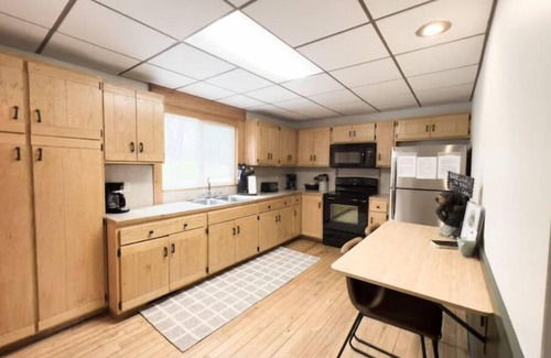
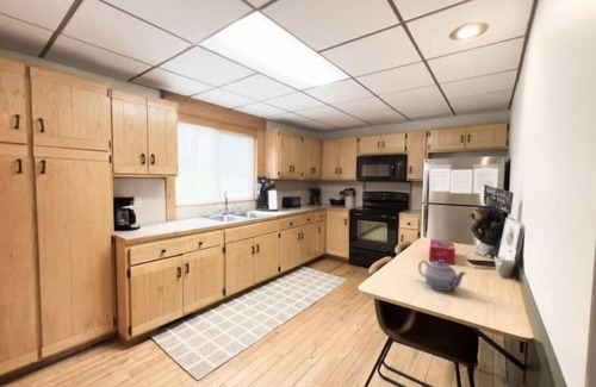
+ teapot (440, 273)
+ tissue box (441, 250)
